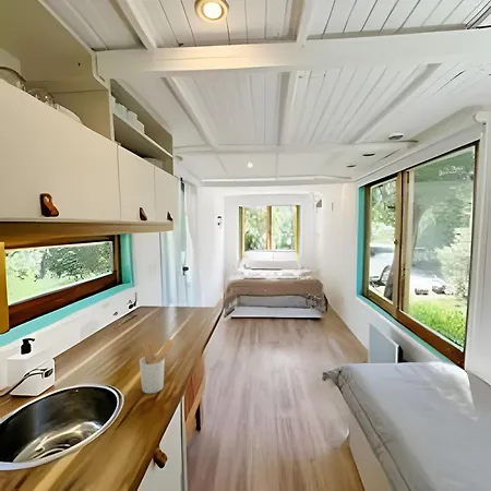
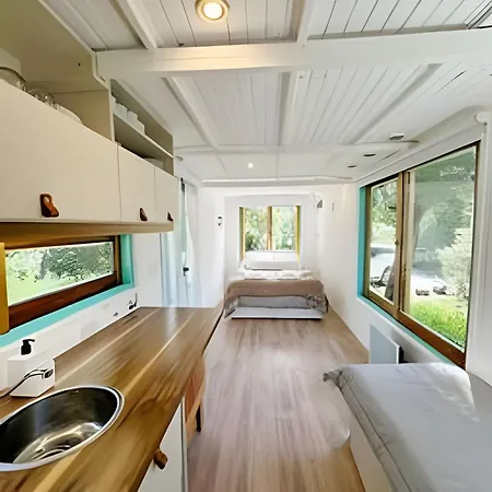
- utensil holder (157, 363)
